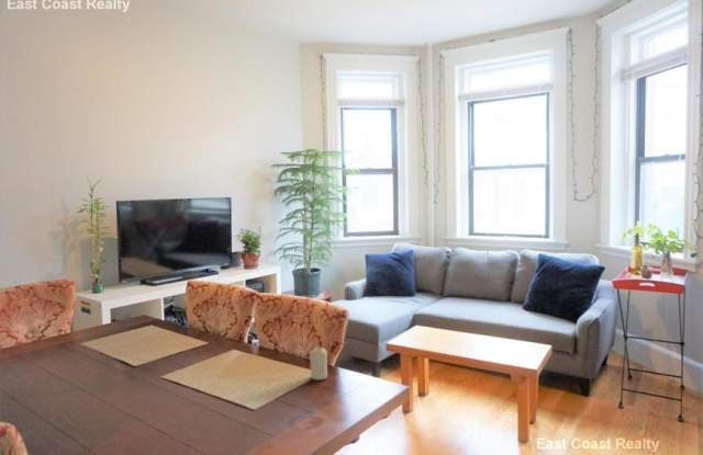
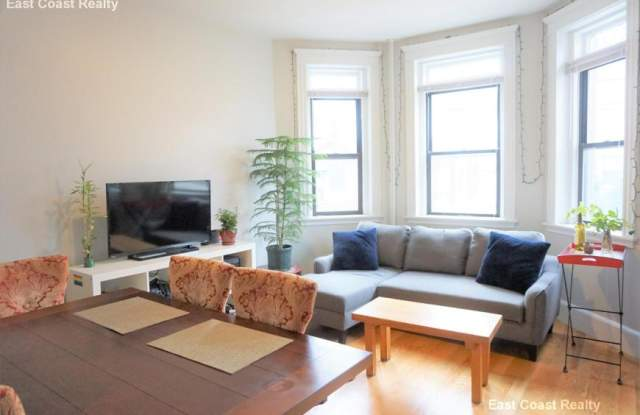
- candle (319, 362)
